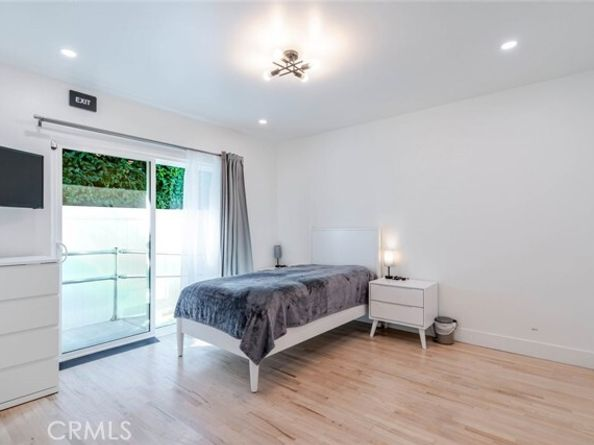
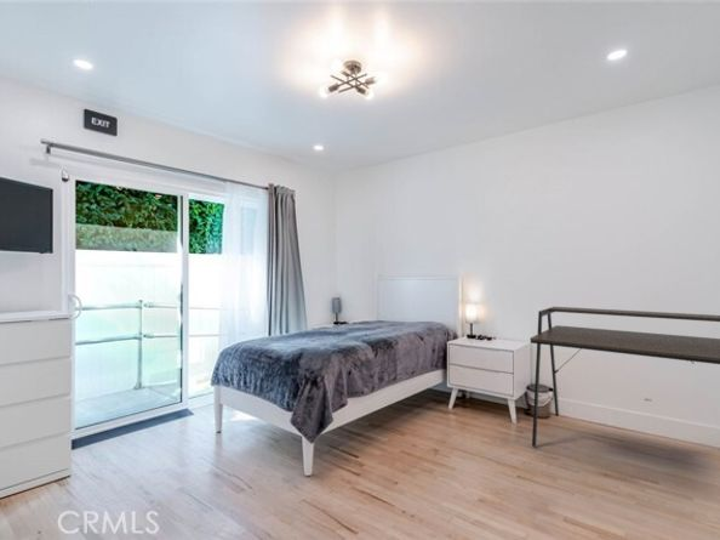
+ desk (628, 353)
